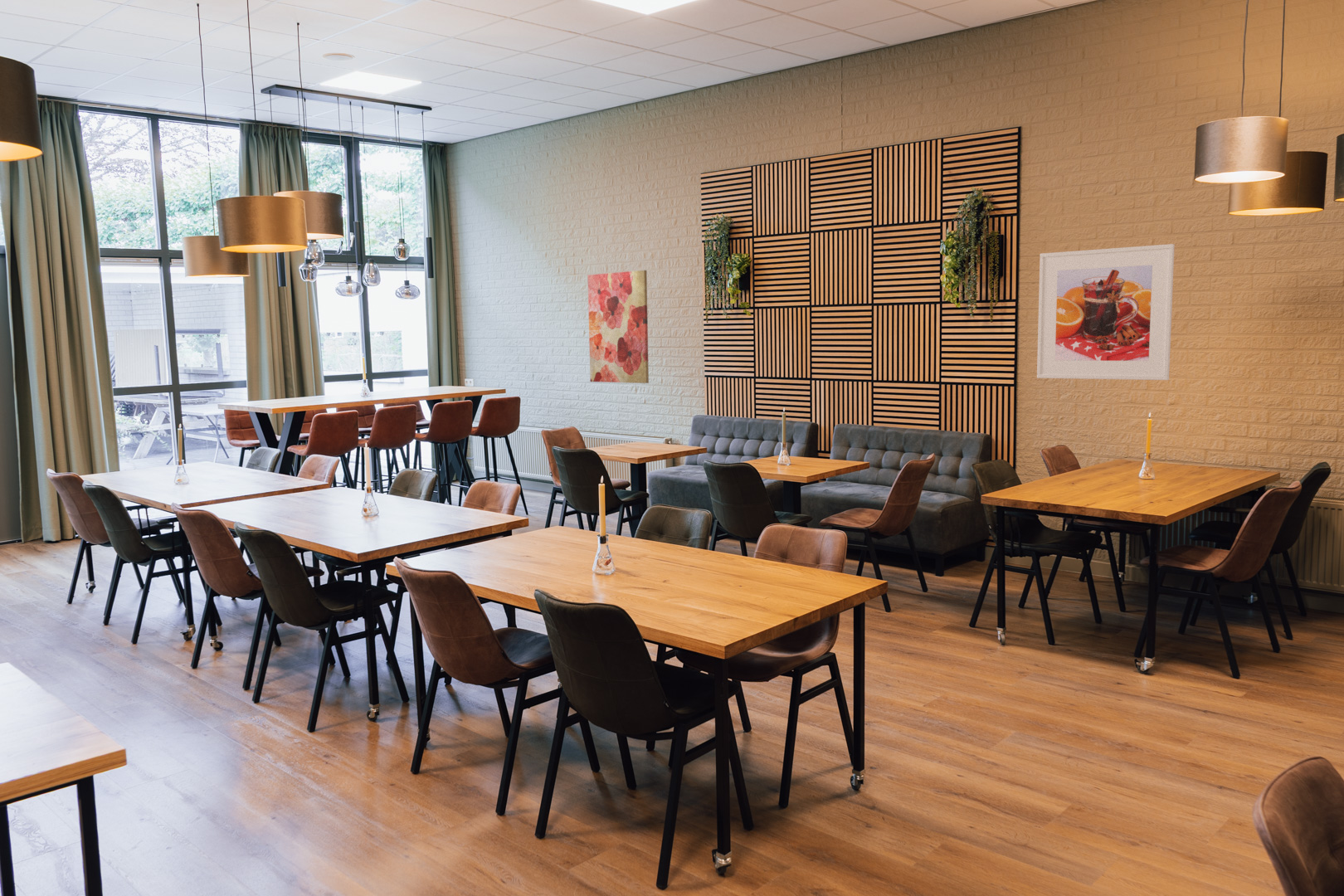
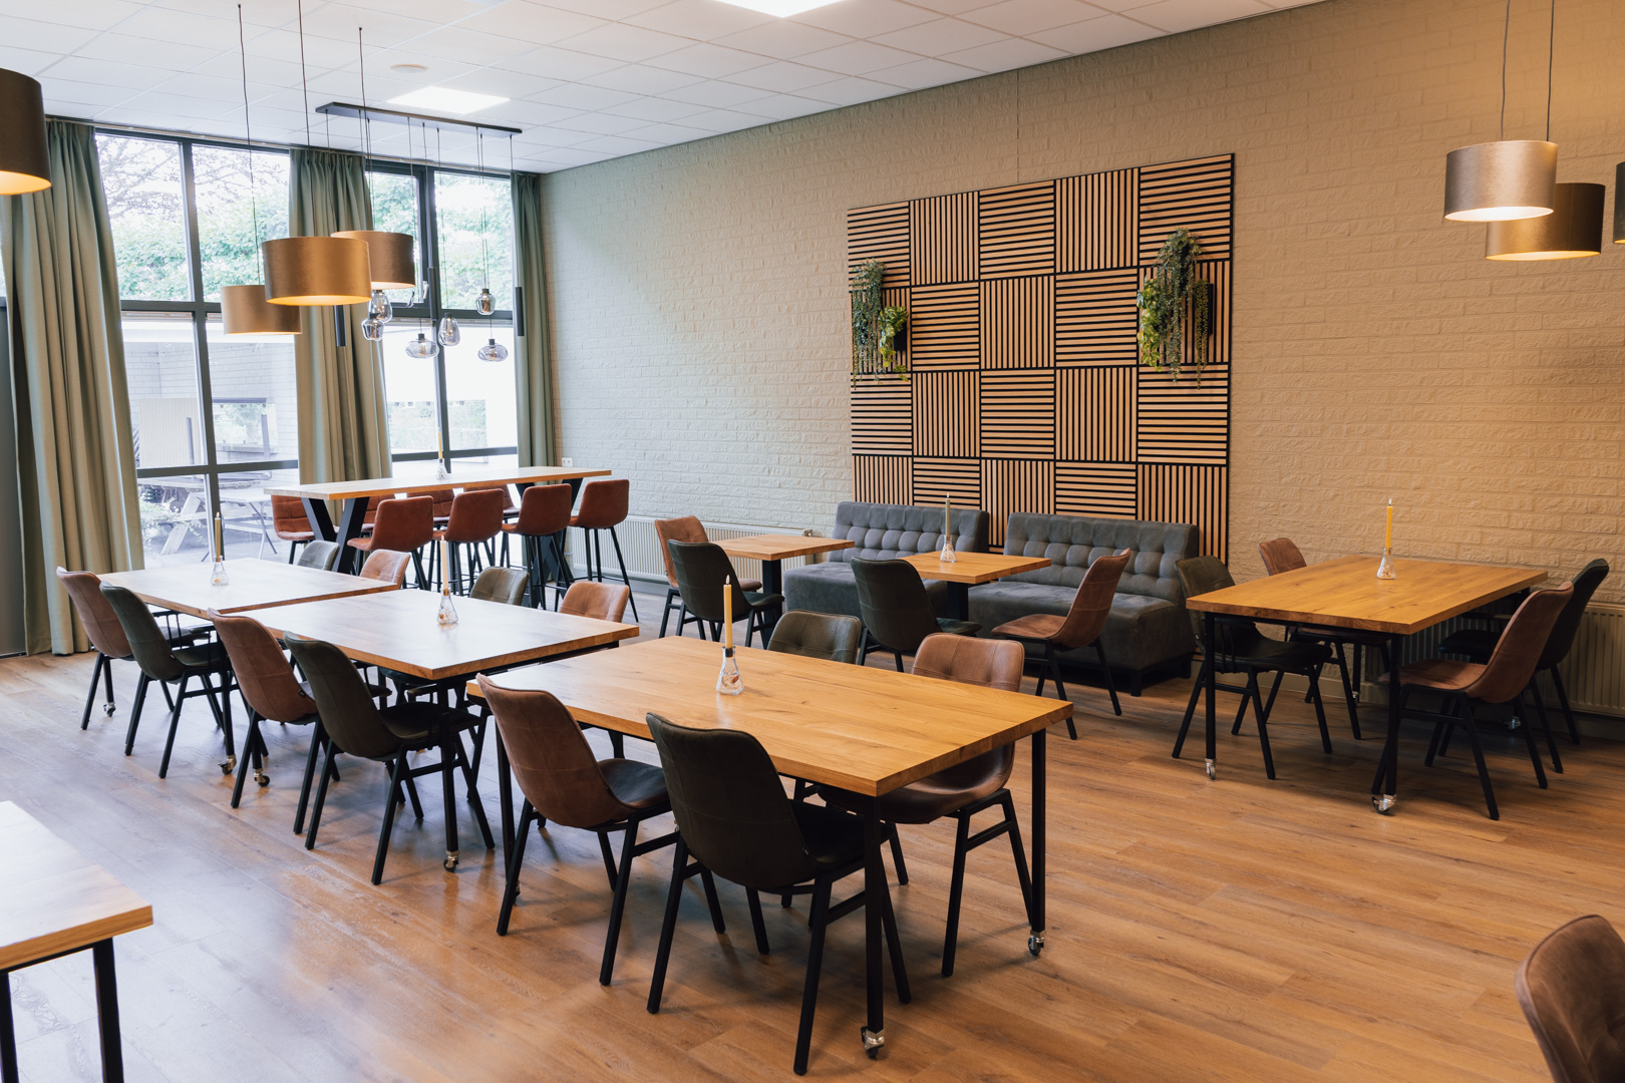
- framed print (1102, 314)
- wall art (617, 328)
